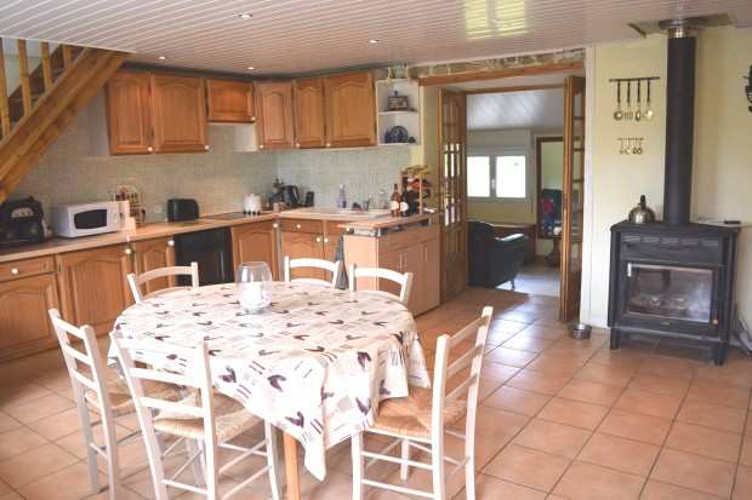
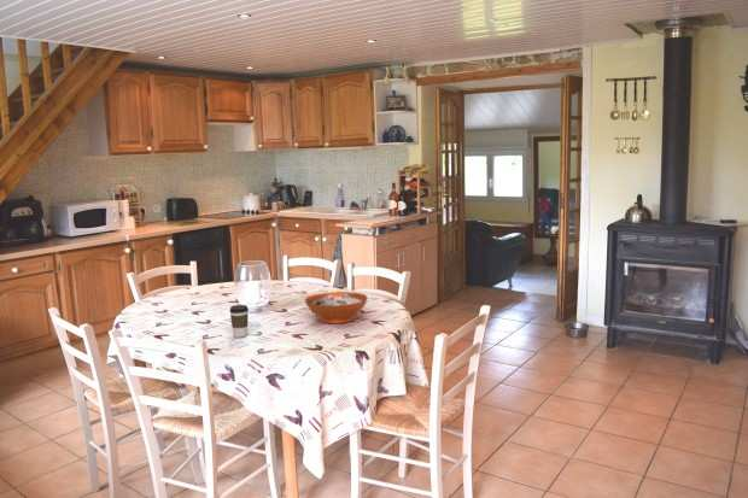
+ decorative bowl (337, 307)
+ coffee cup (239, 321)
